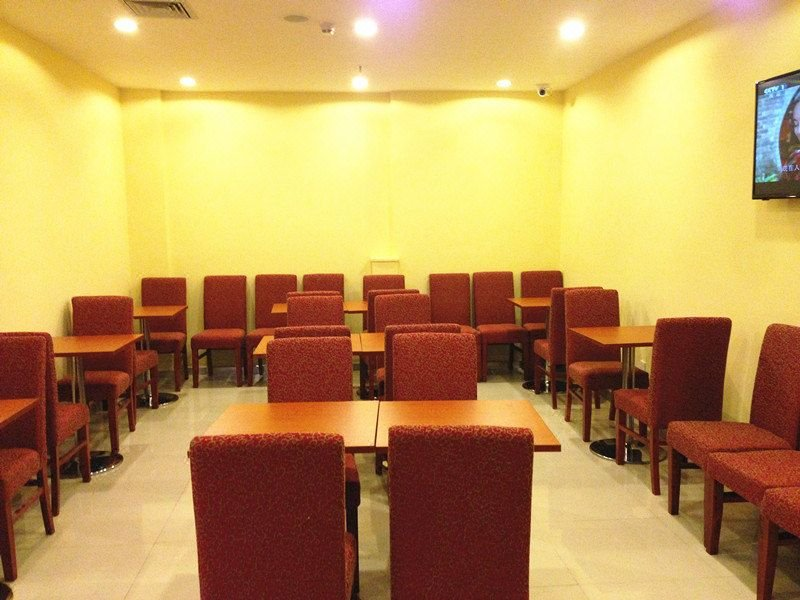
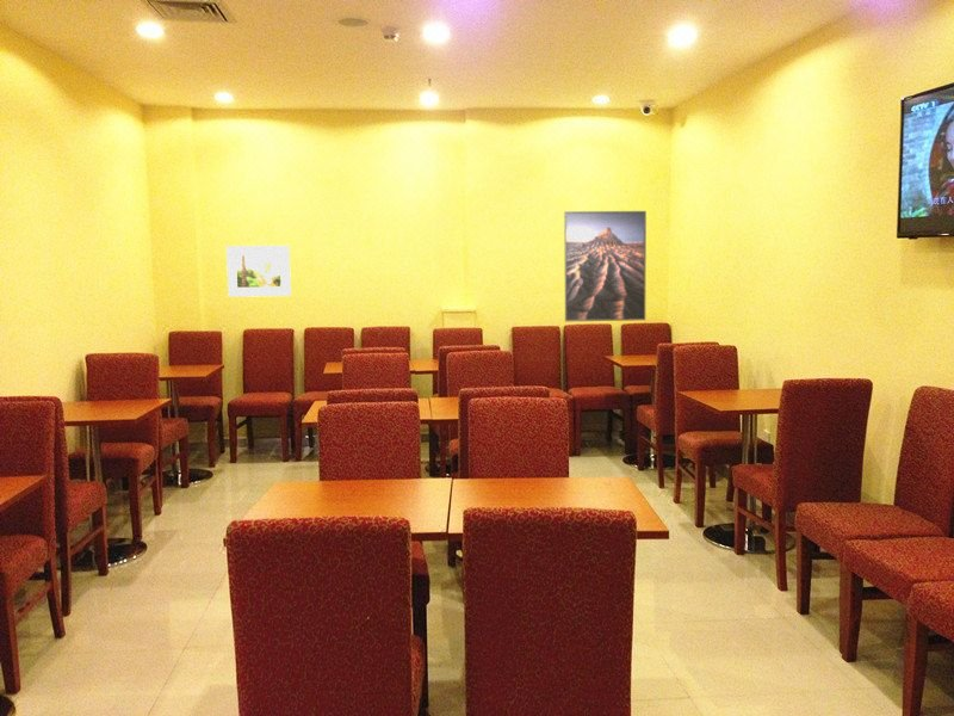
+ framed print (605, 266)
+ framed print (259, 271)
